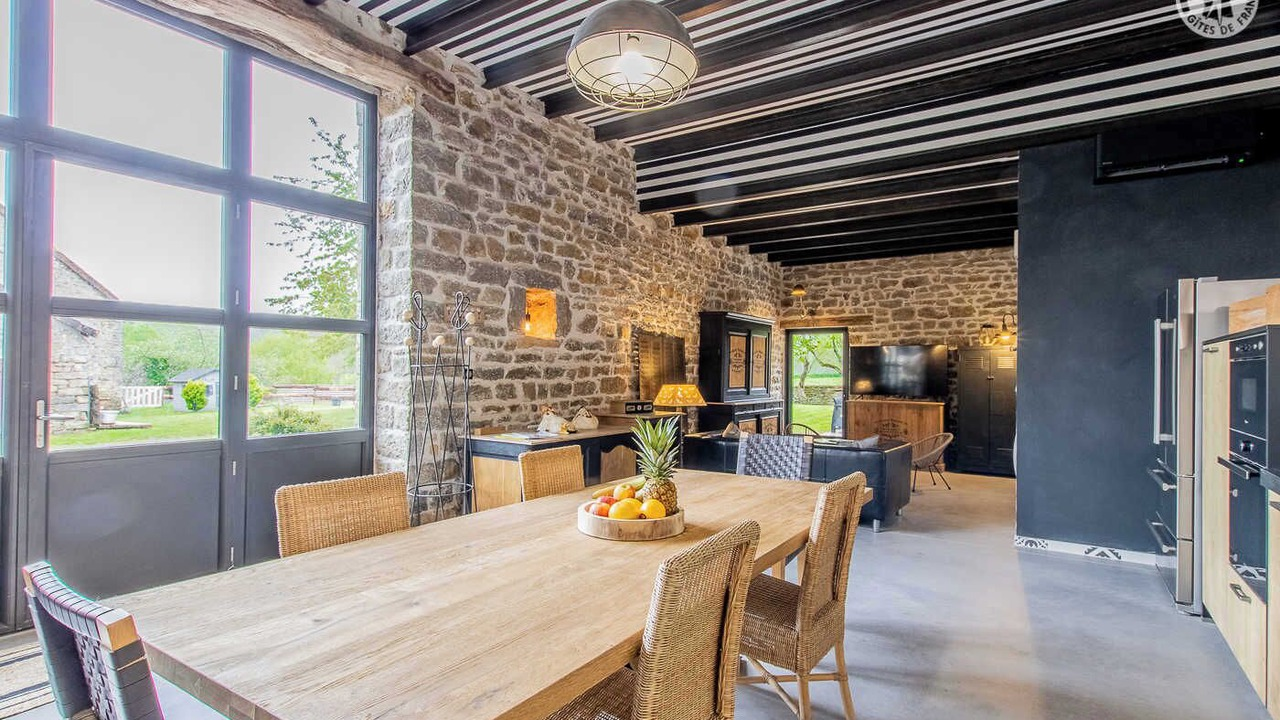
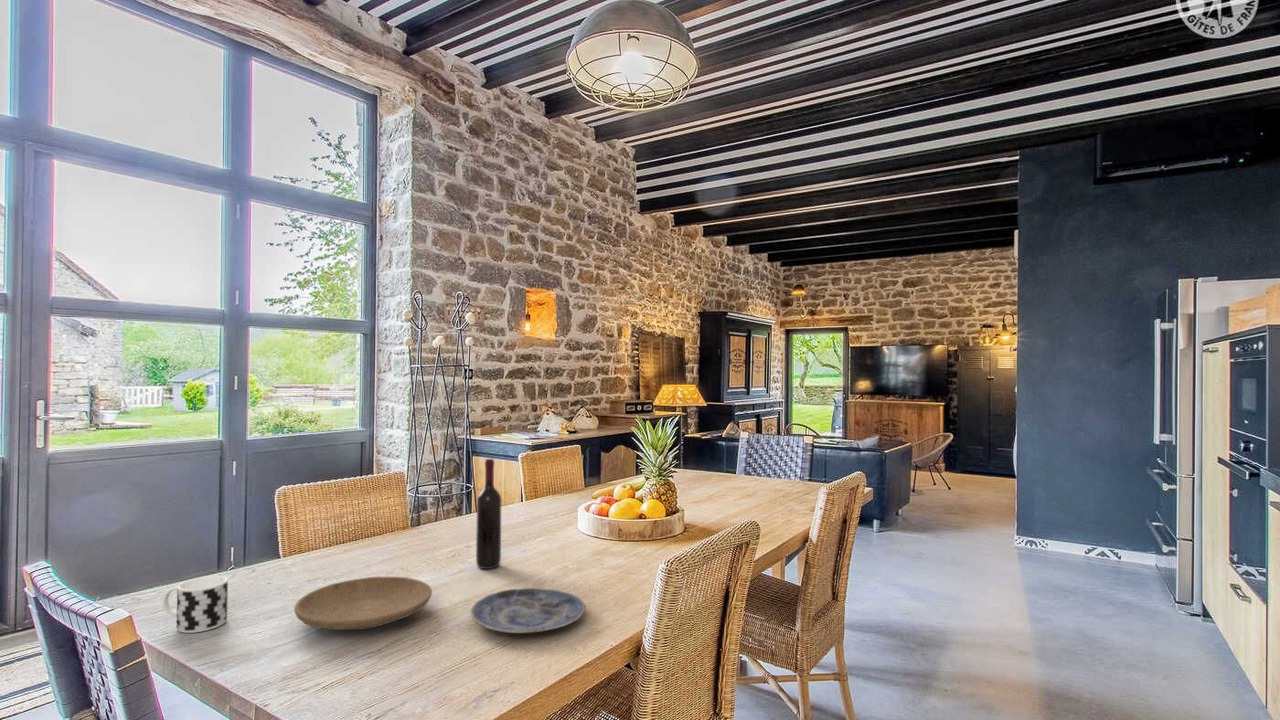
+ plate (528, 612)
+ wine bottle (489, 512)
+ plate (365, 607)
+ cup (194, 603)
